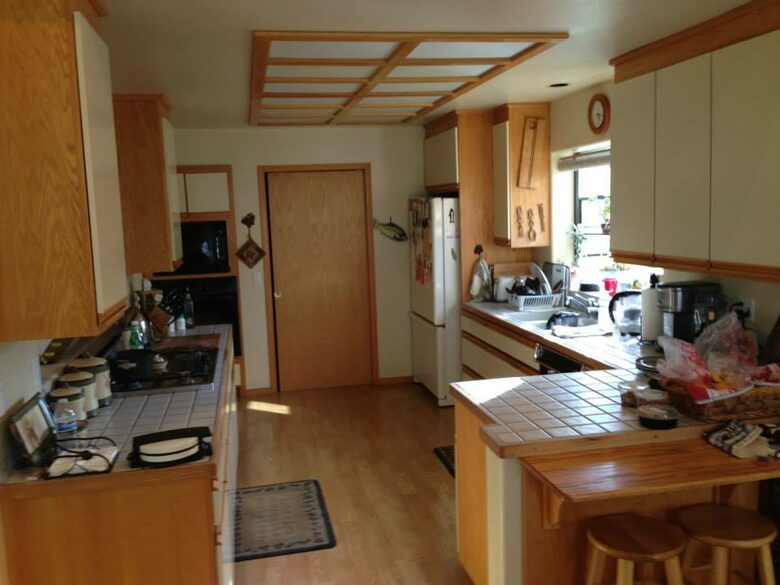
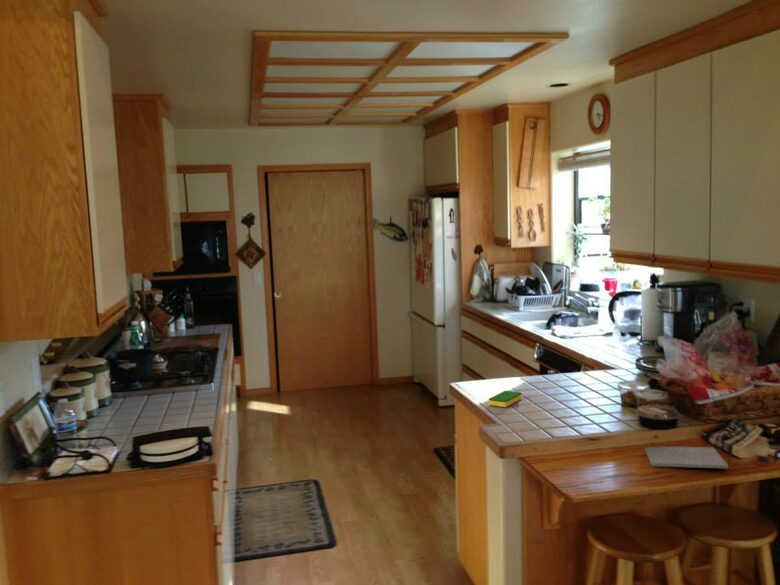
+ dish sponge (505, 398)
+ notepad (683, 456)
